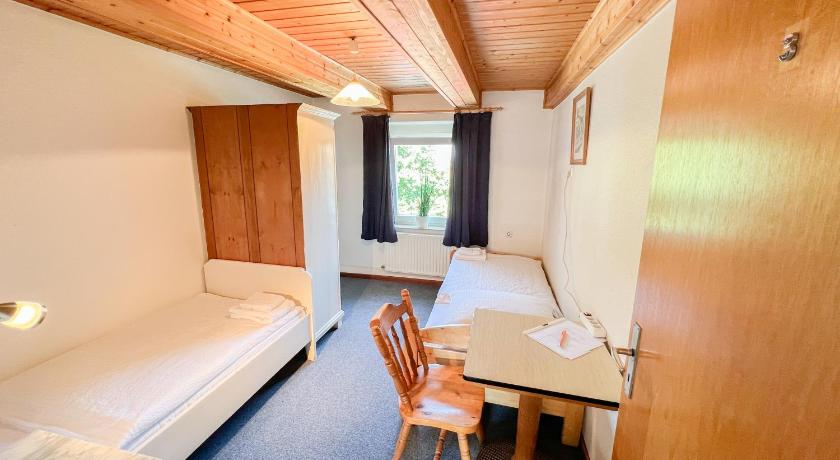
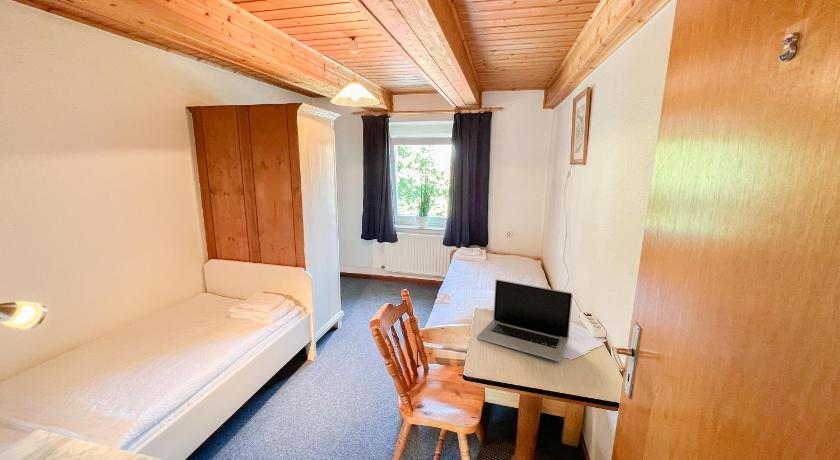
+ laptop (524, 316)
